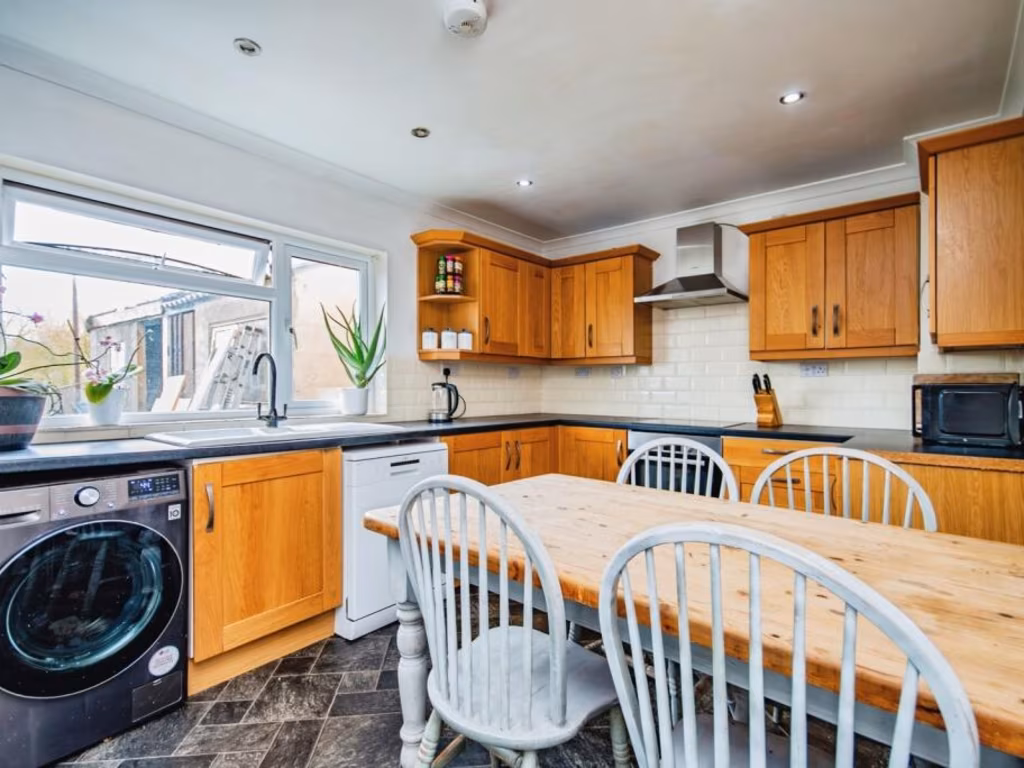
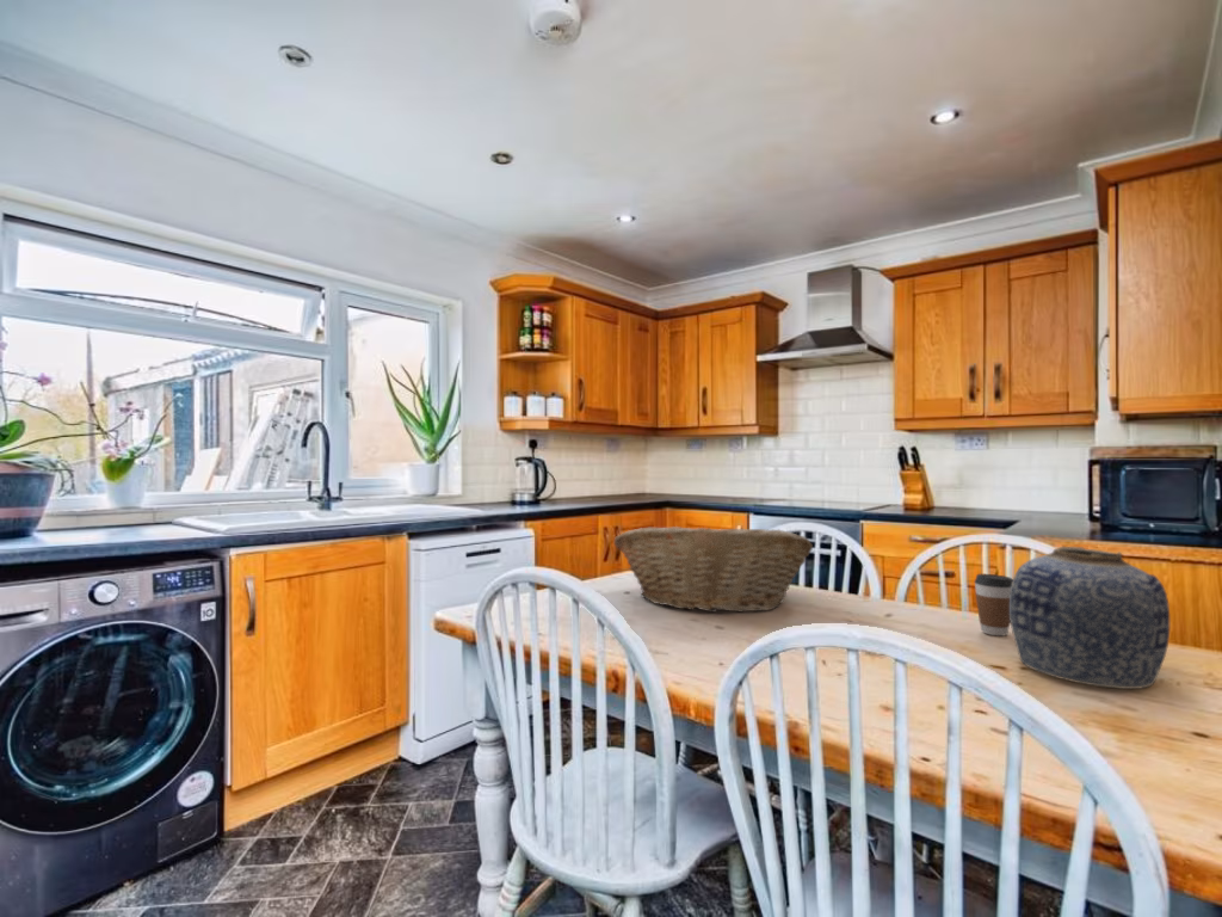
+ coffee cup (994, 604)
+ fruit basket (710, 560)
+ vase (1085, 610)
